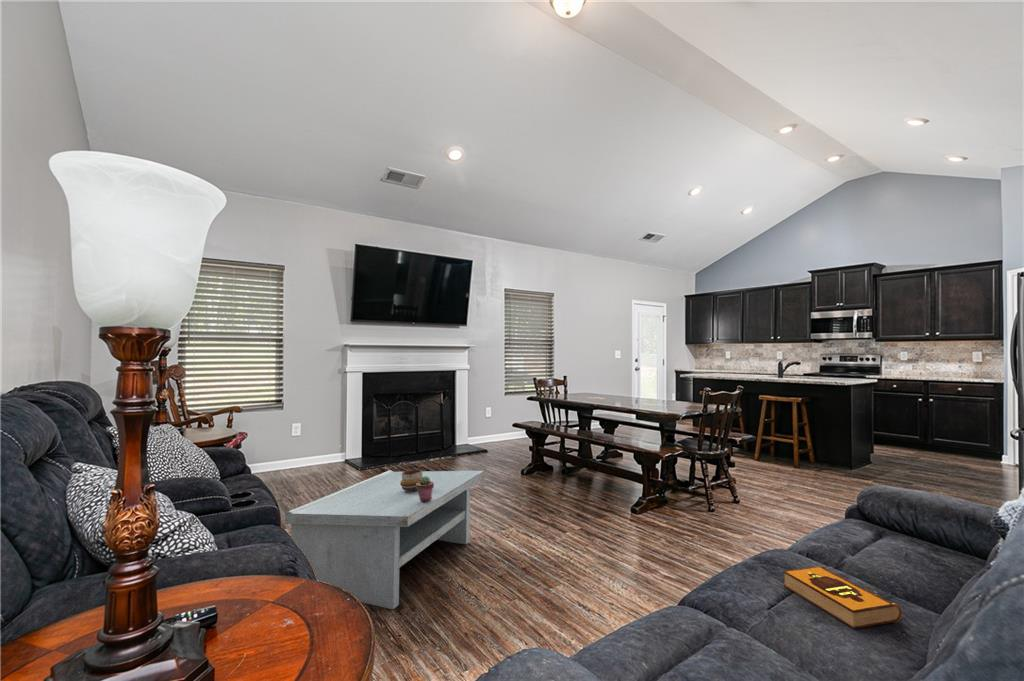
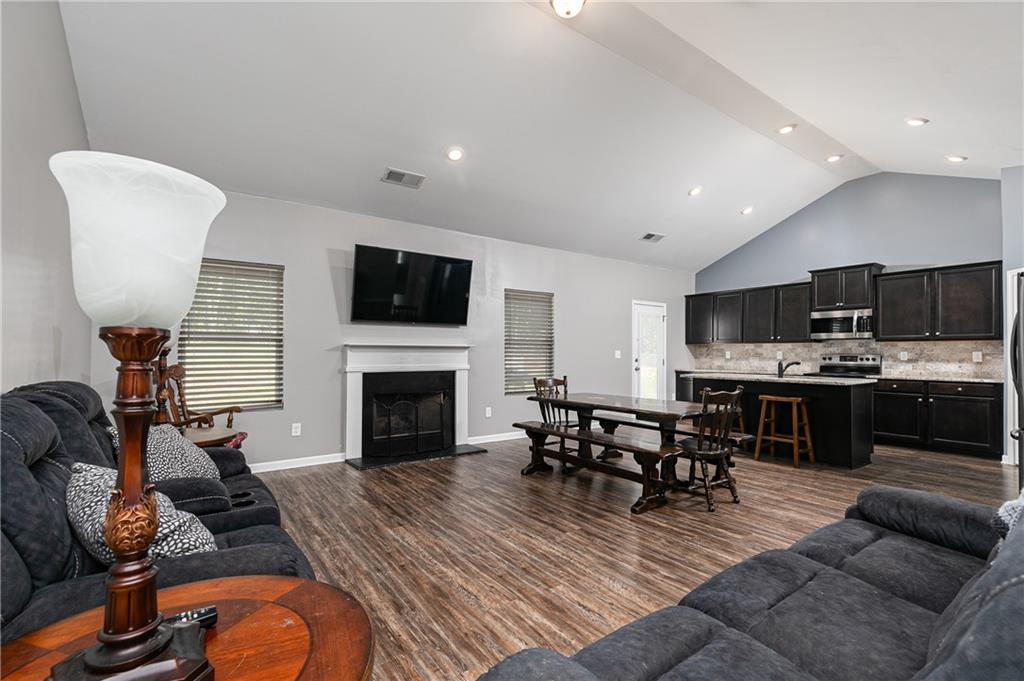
- hardback book (838, 593)
- decorative bowl (413, 480)
- potted succulent (426, 492)
- coffee table (395, 522)
